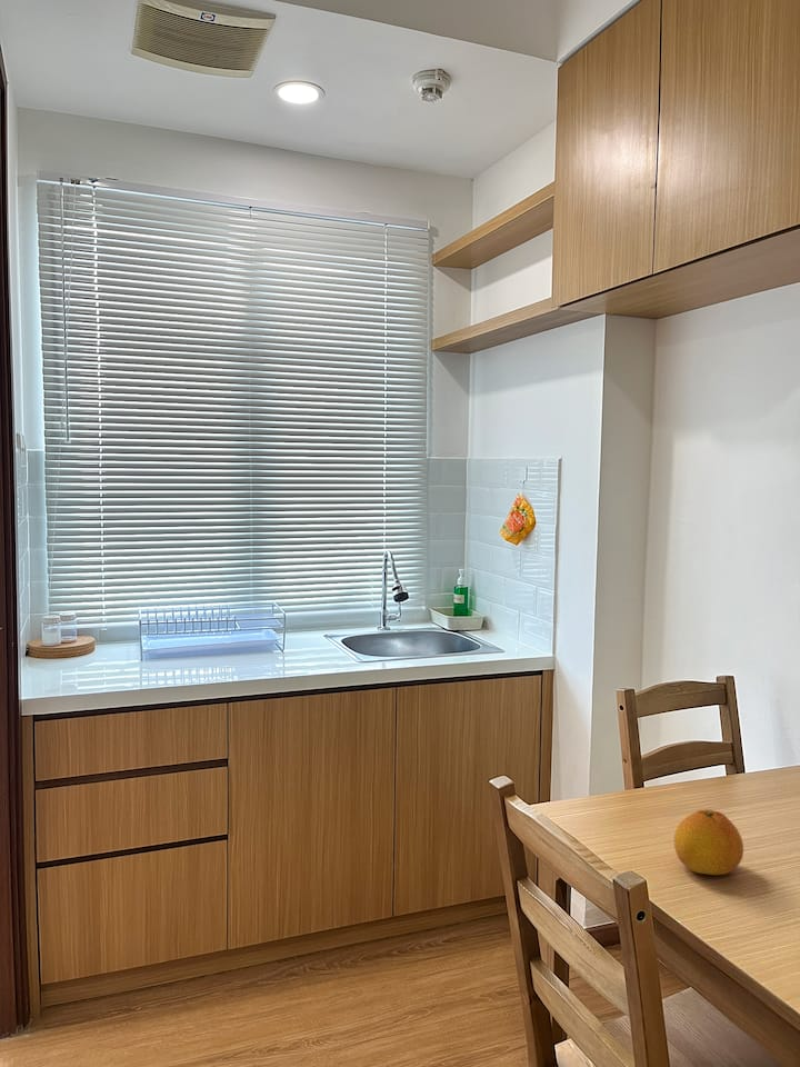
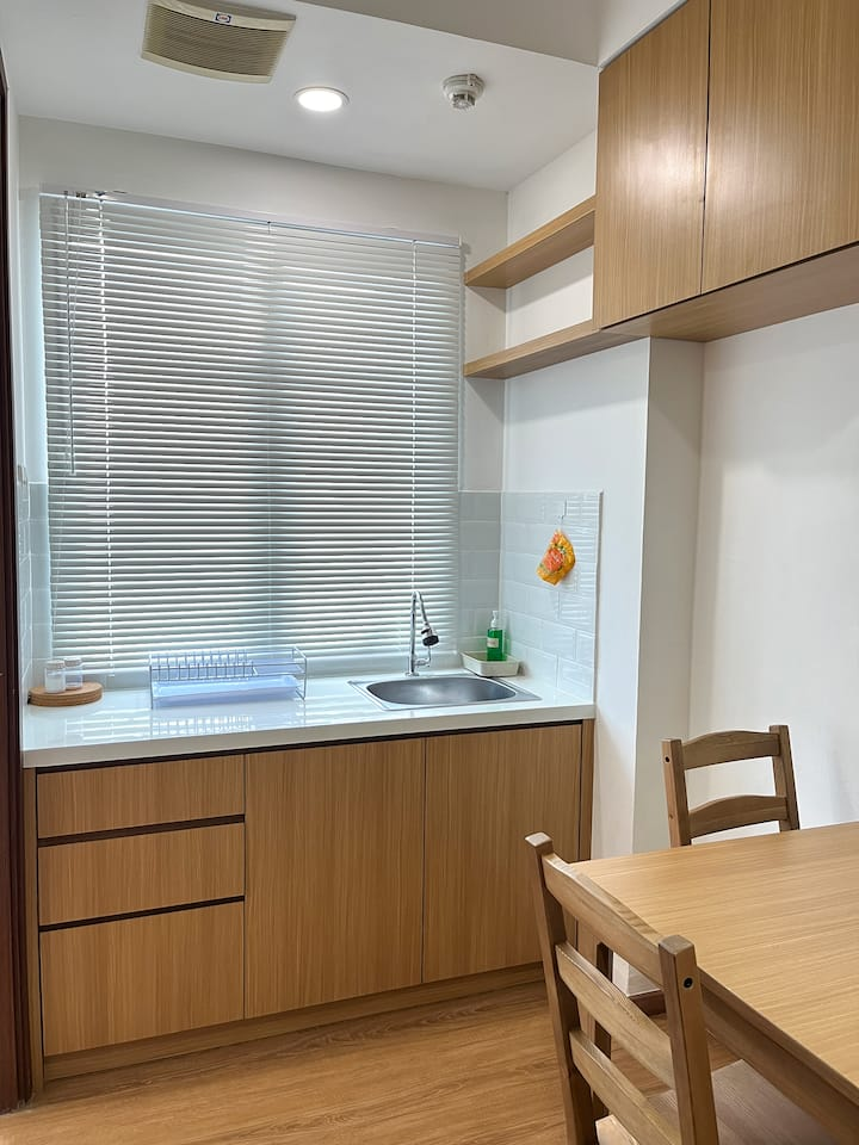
- fruit (708, 839)
